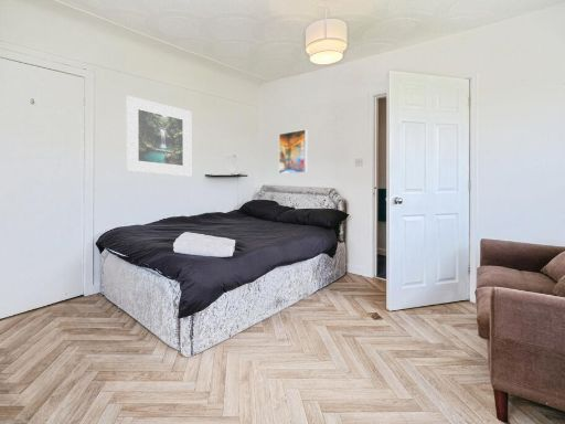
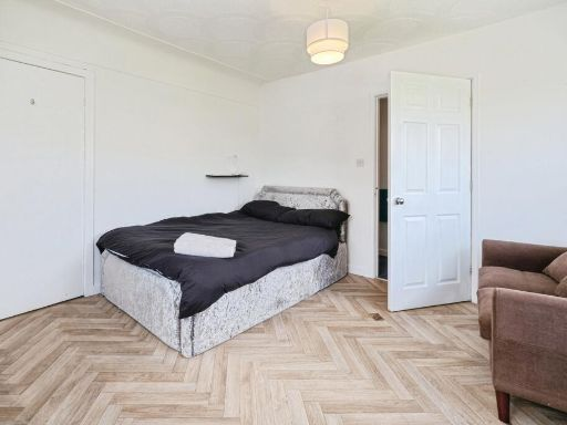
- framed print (292, 152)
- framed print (161, 139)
